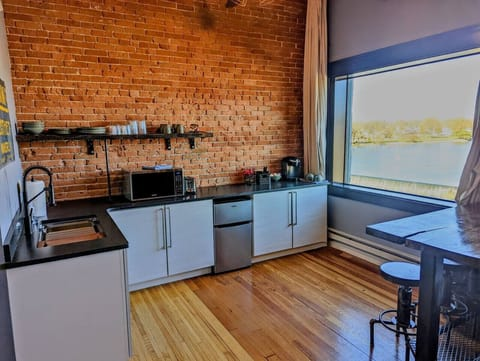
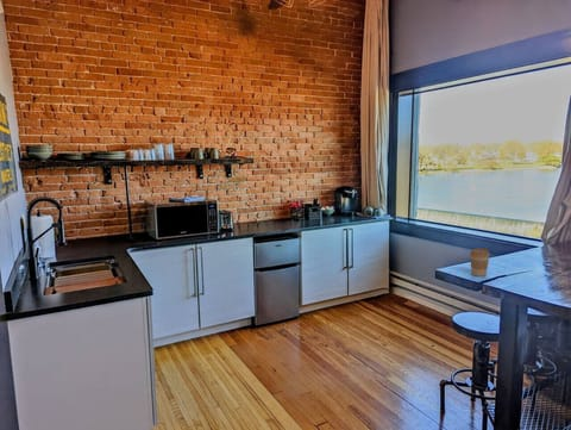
+ coffee cup (478, 261)
